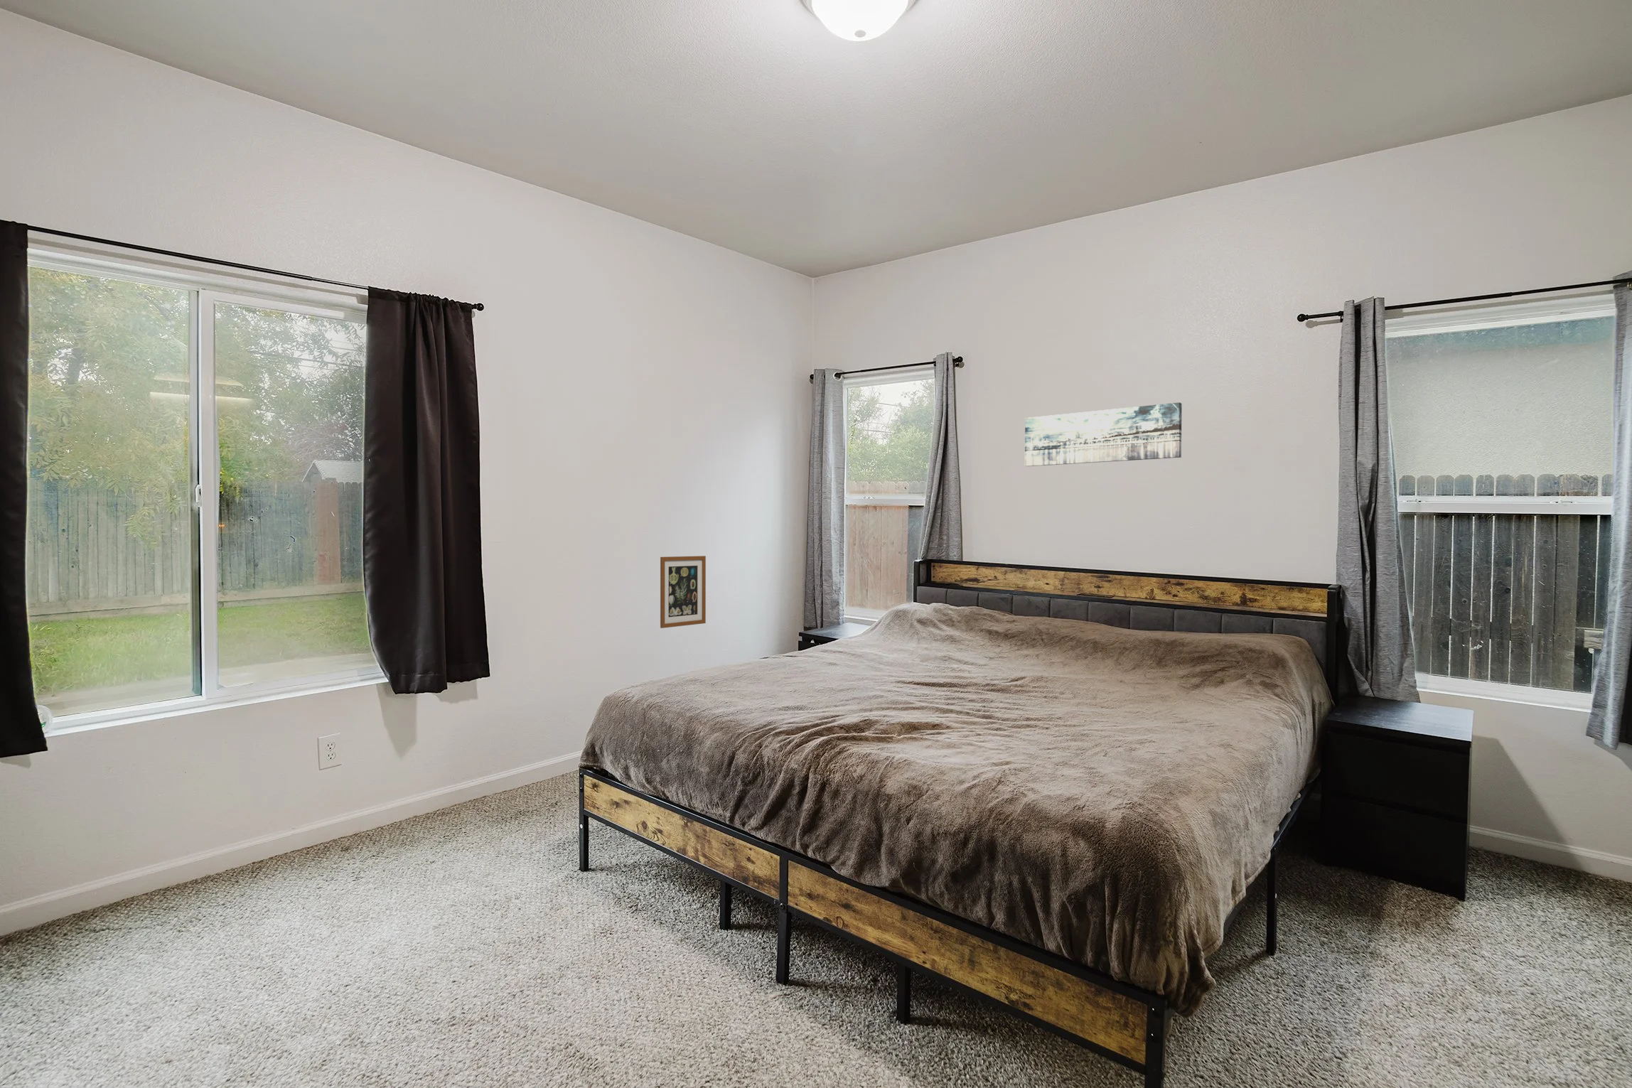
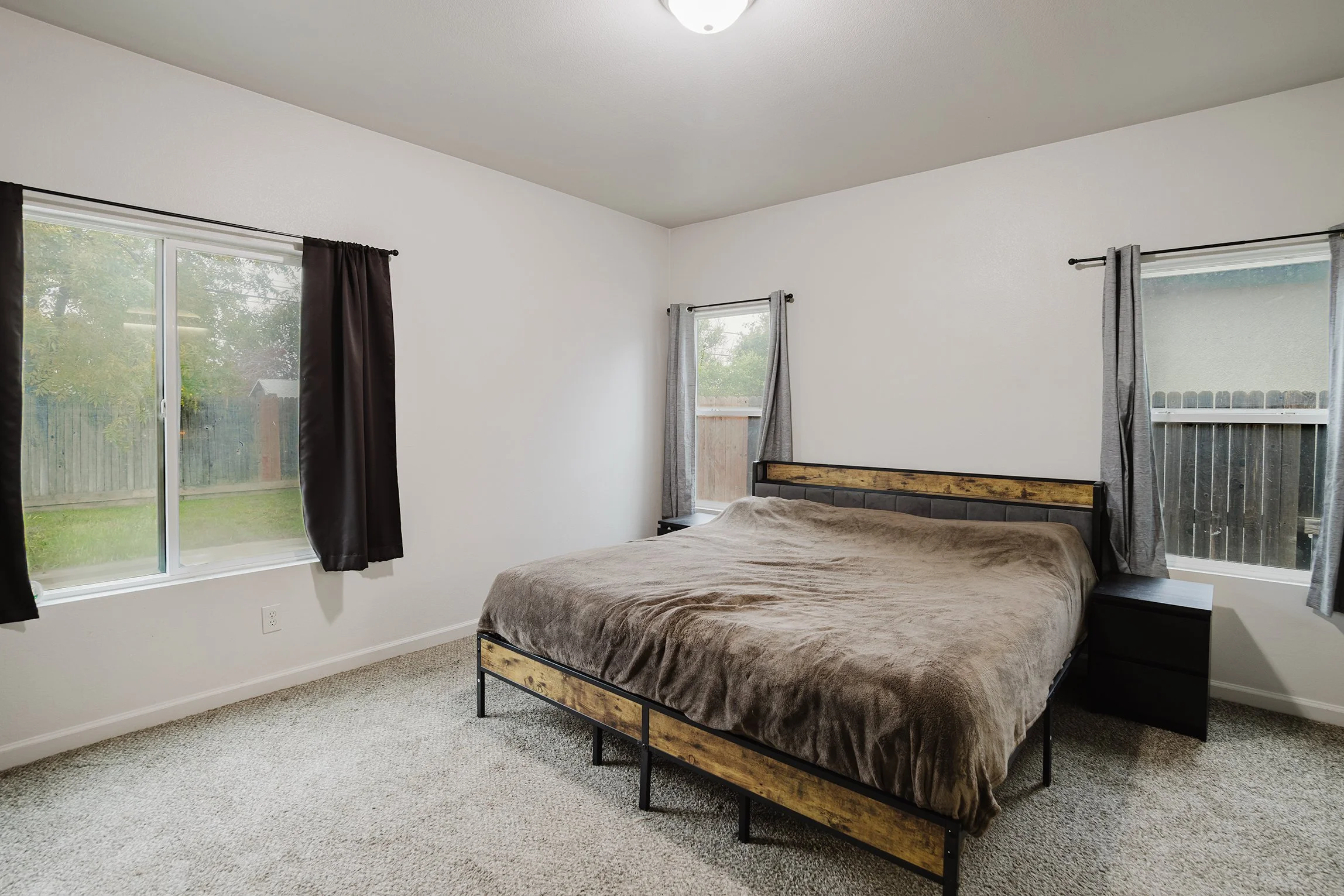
- wall art (1098, 436)
- wall art (684, 590)
